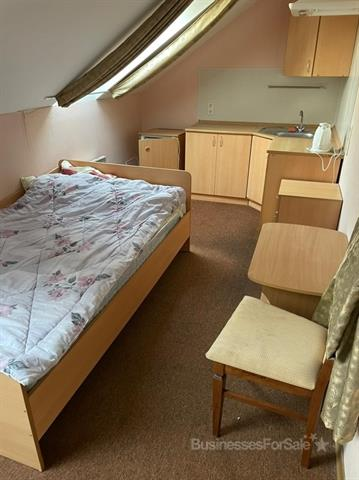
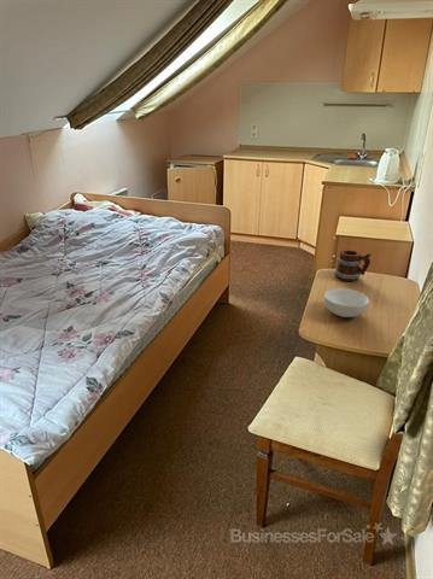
+ cereal bowl (345, 304)
+ mug (352, 264)
